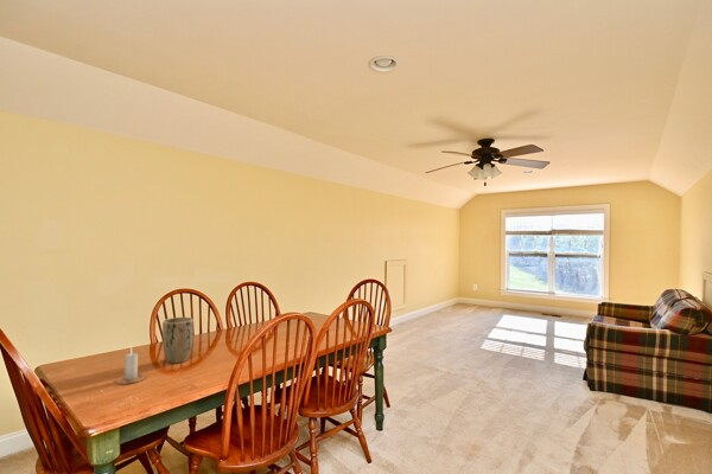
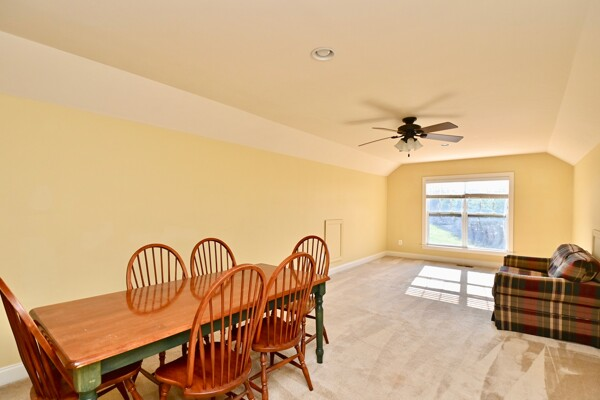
- candle (131, 361)
- plant pot (177, 339)
